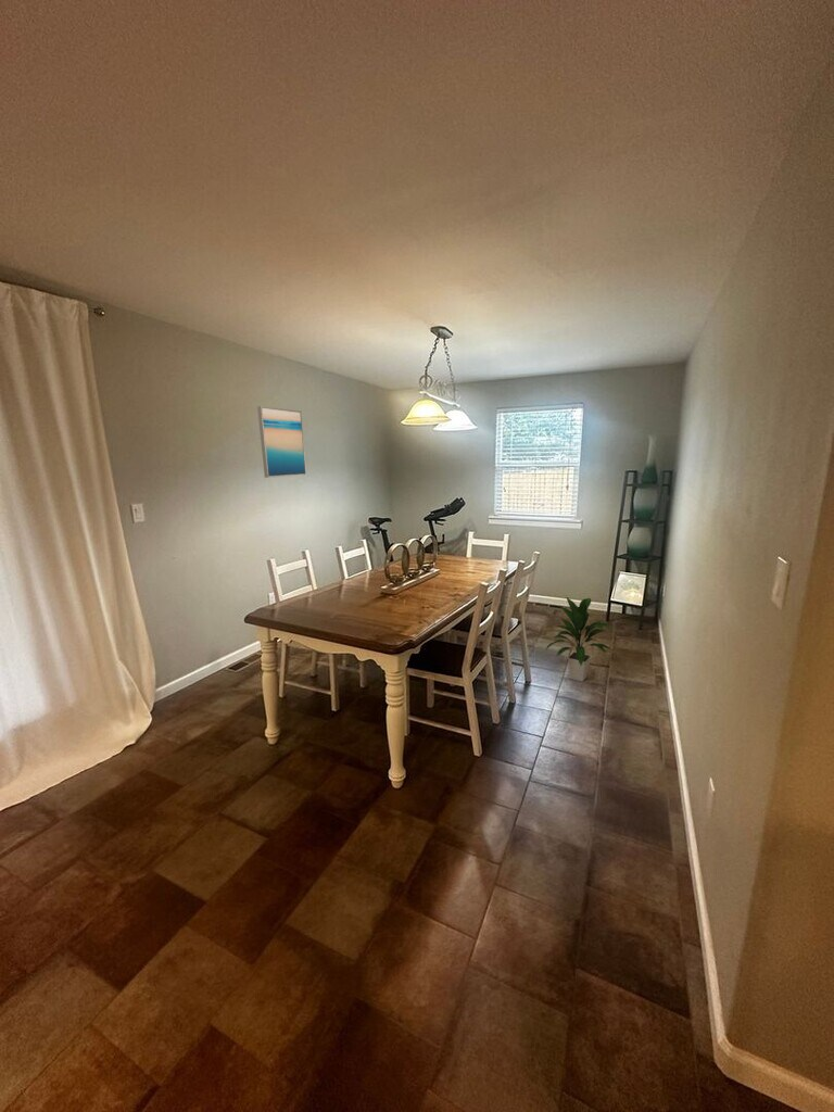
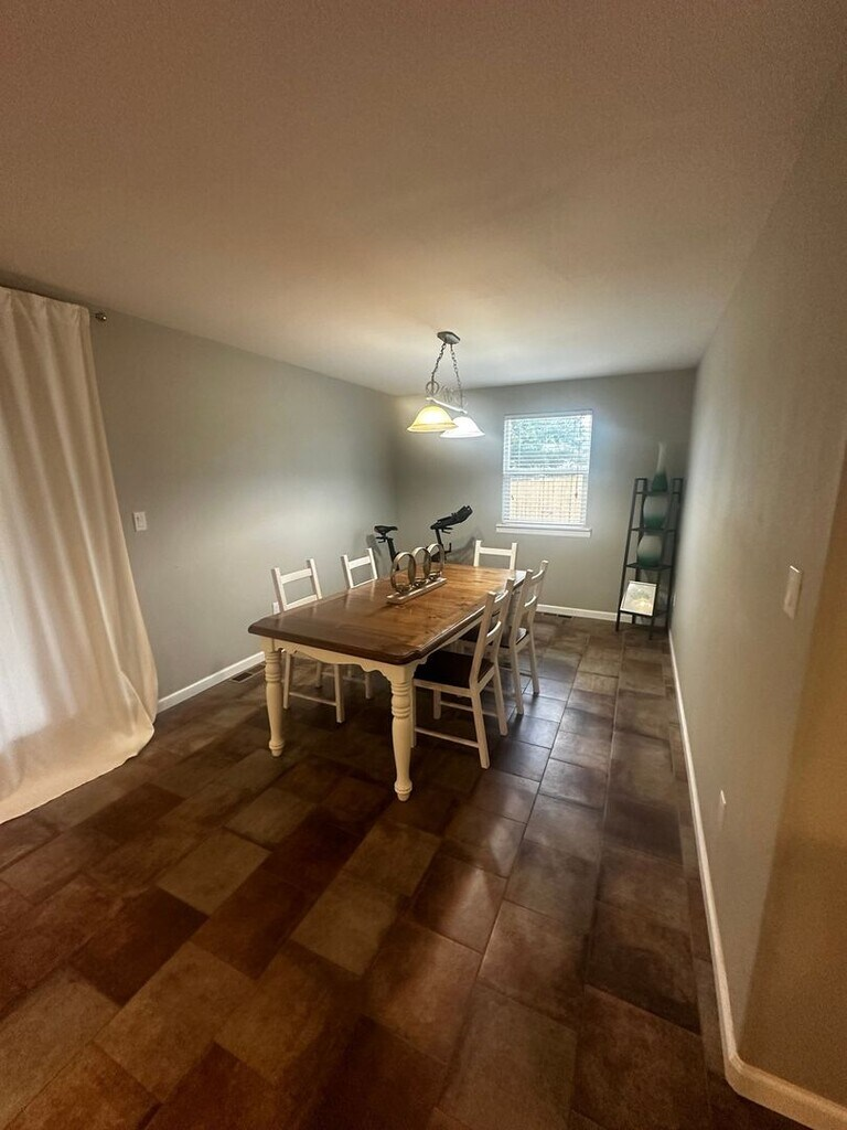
- wall art (283, 443)
- indoor plant (578, 636)
